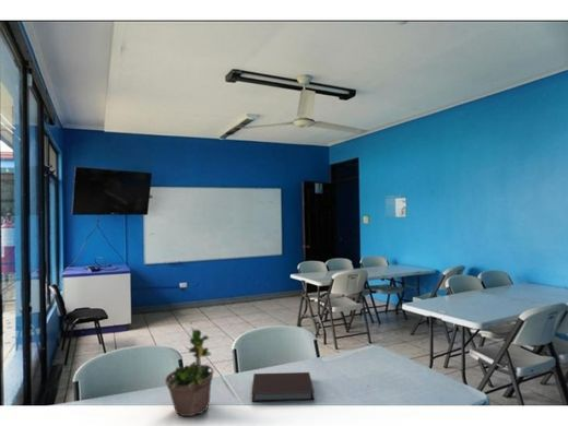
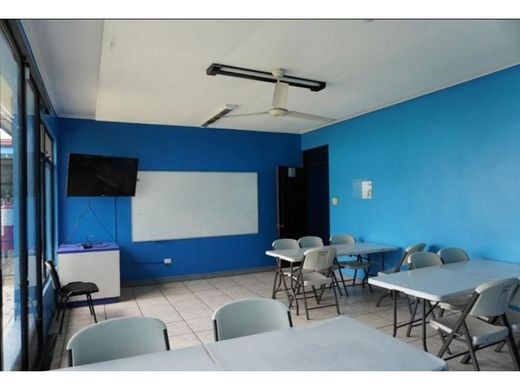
- potted plant (190, 364)
- notebook (282, 386)
